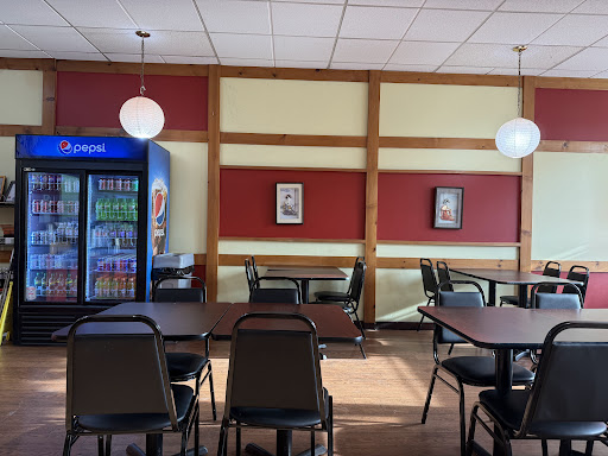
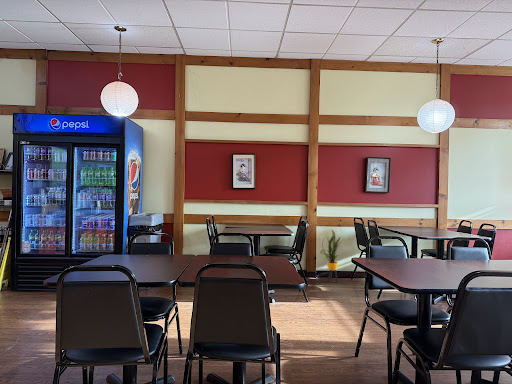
+ house plant (334, 256)
